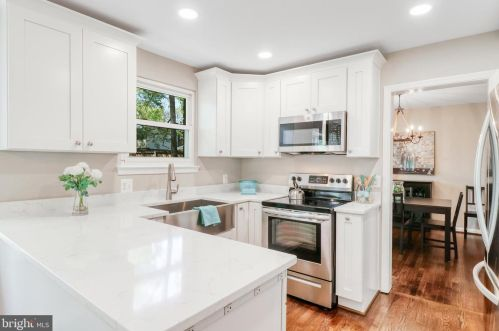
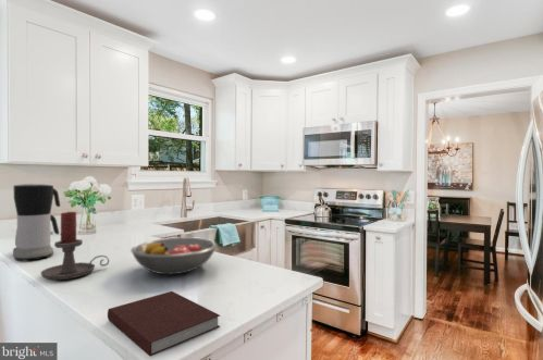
+ candle holder (76, 241)
+ notebook (162, 318)
+ fruit bowl (175, 253)
+ coffee maker (38, 219)
